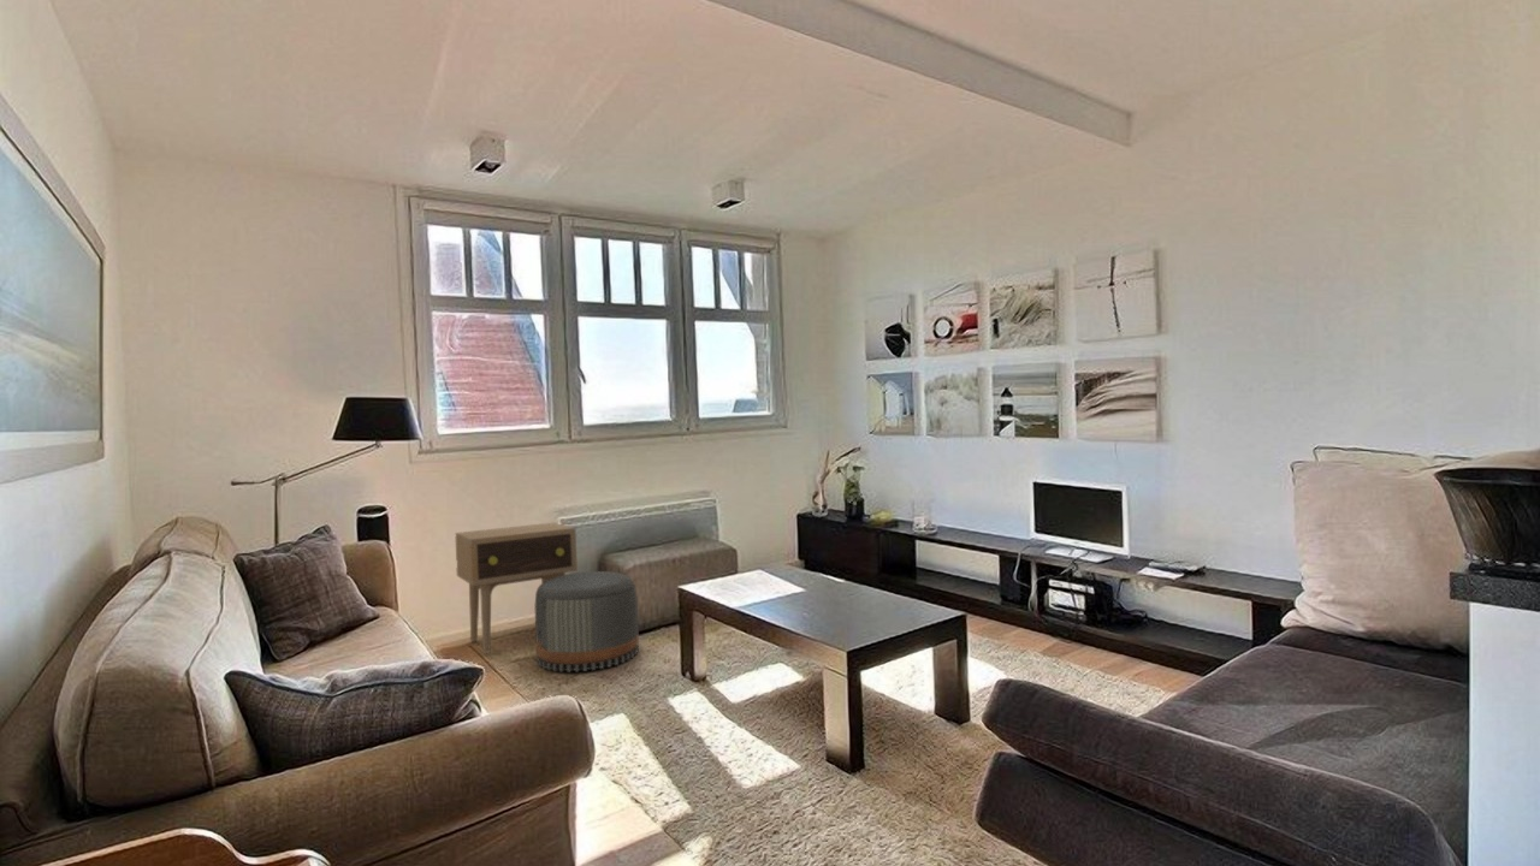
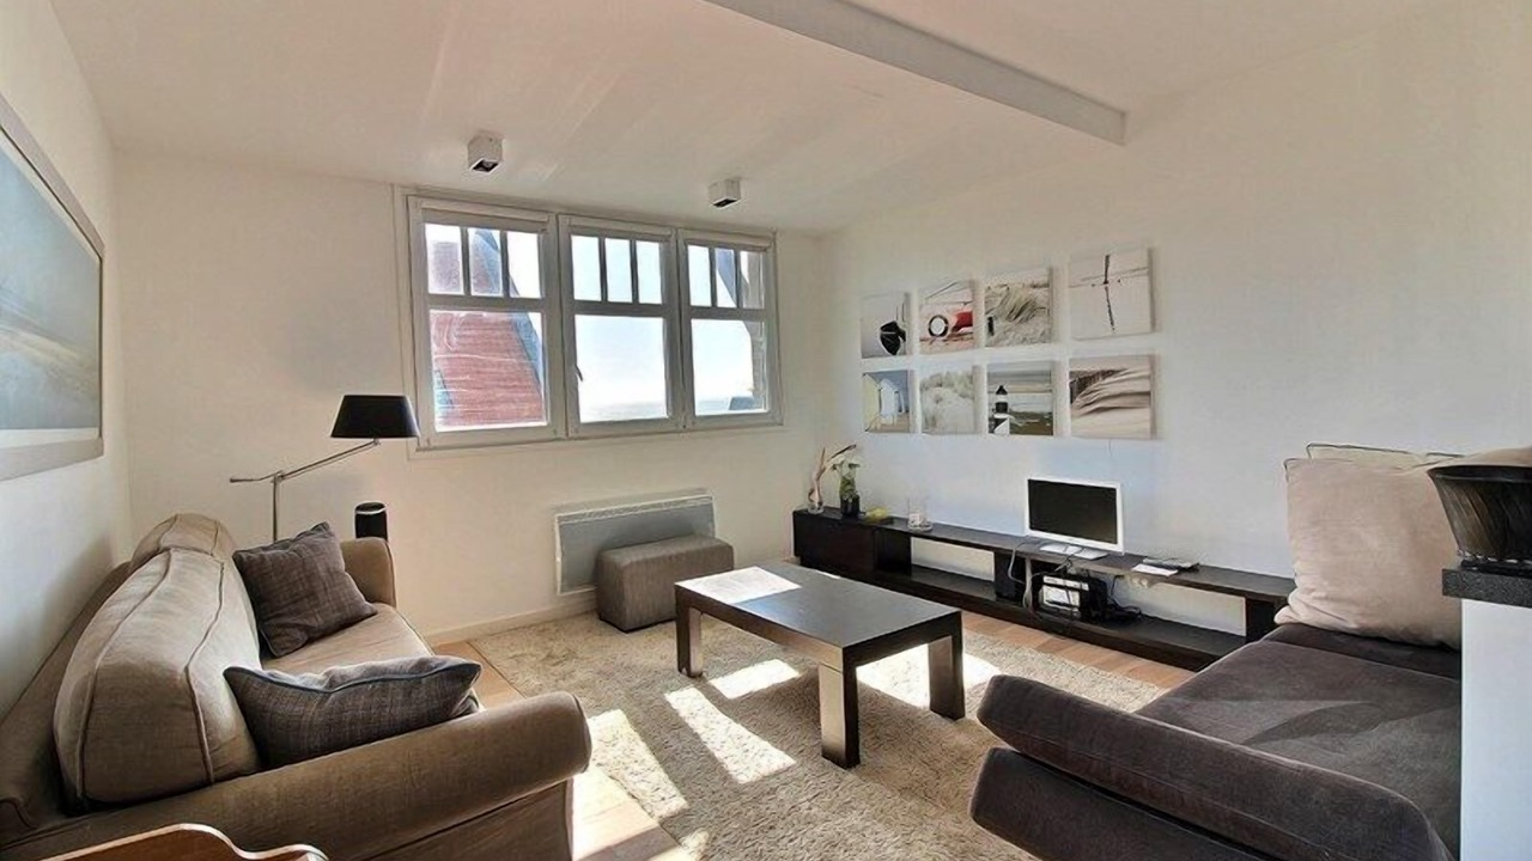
- side table (517, 581)
- pouf (586, 613)
